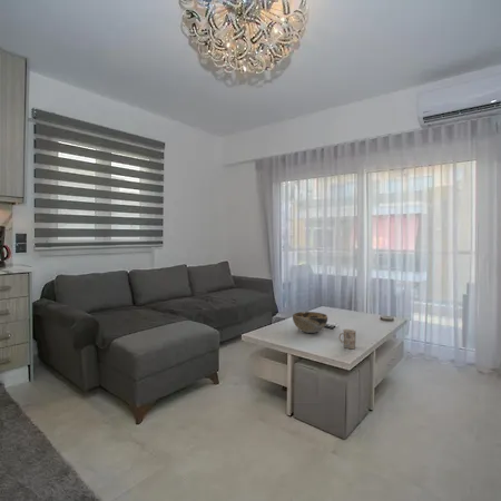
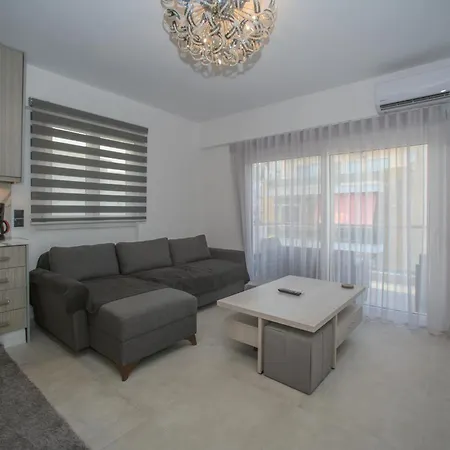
- decorative bowl (310, 323)
- mug (347, 337)
